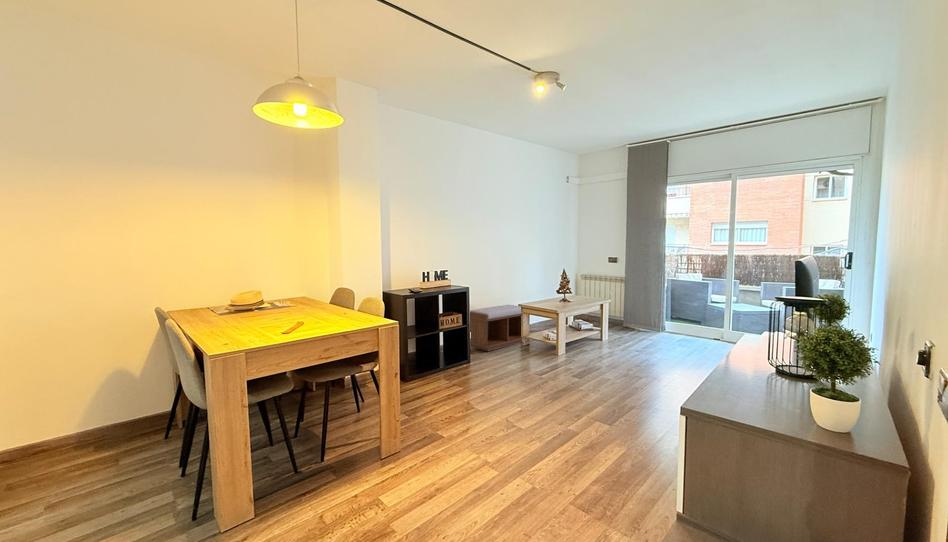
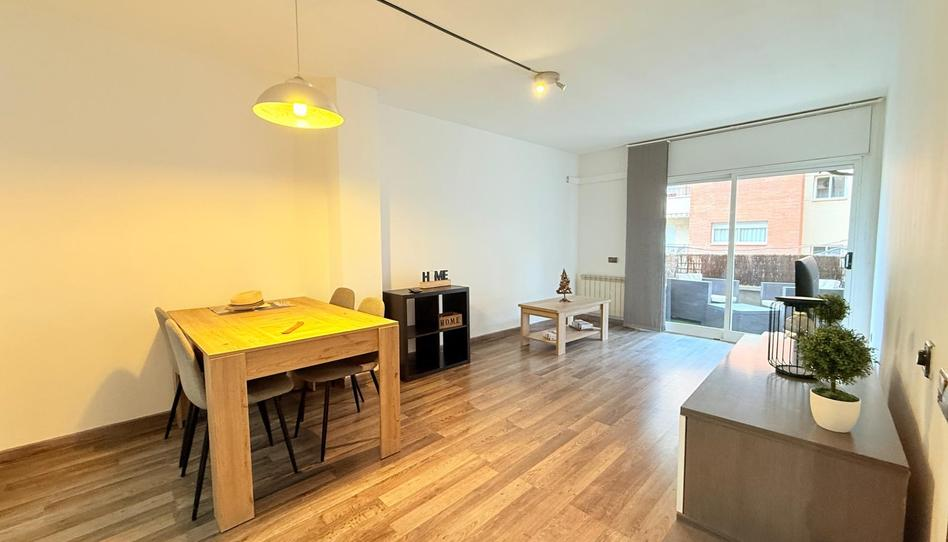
- bench (498, 326)
